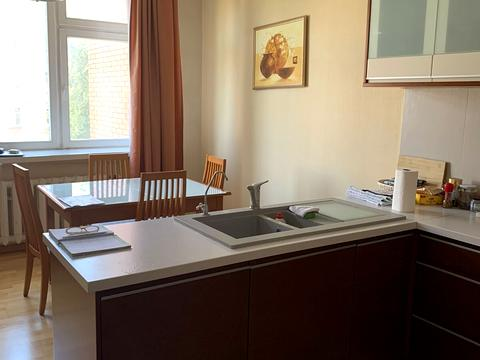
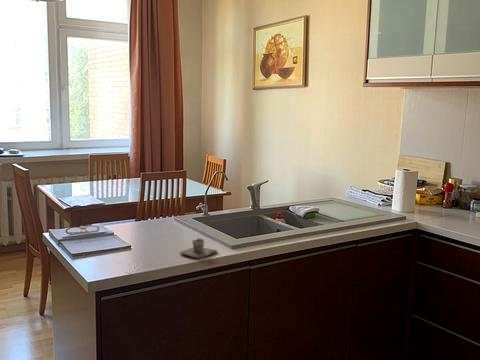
+ cup (198, 246)
